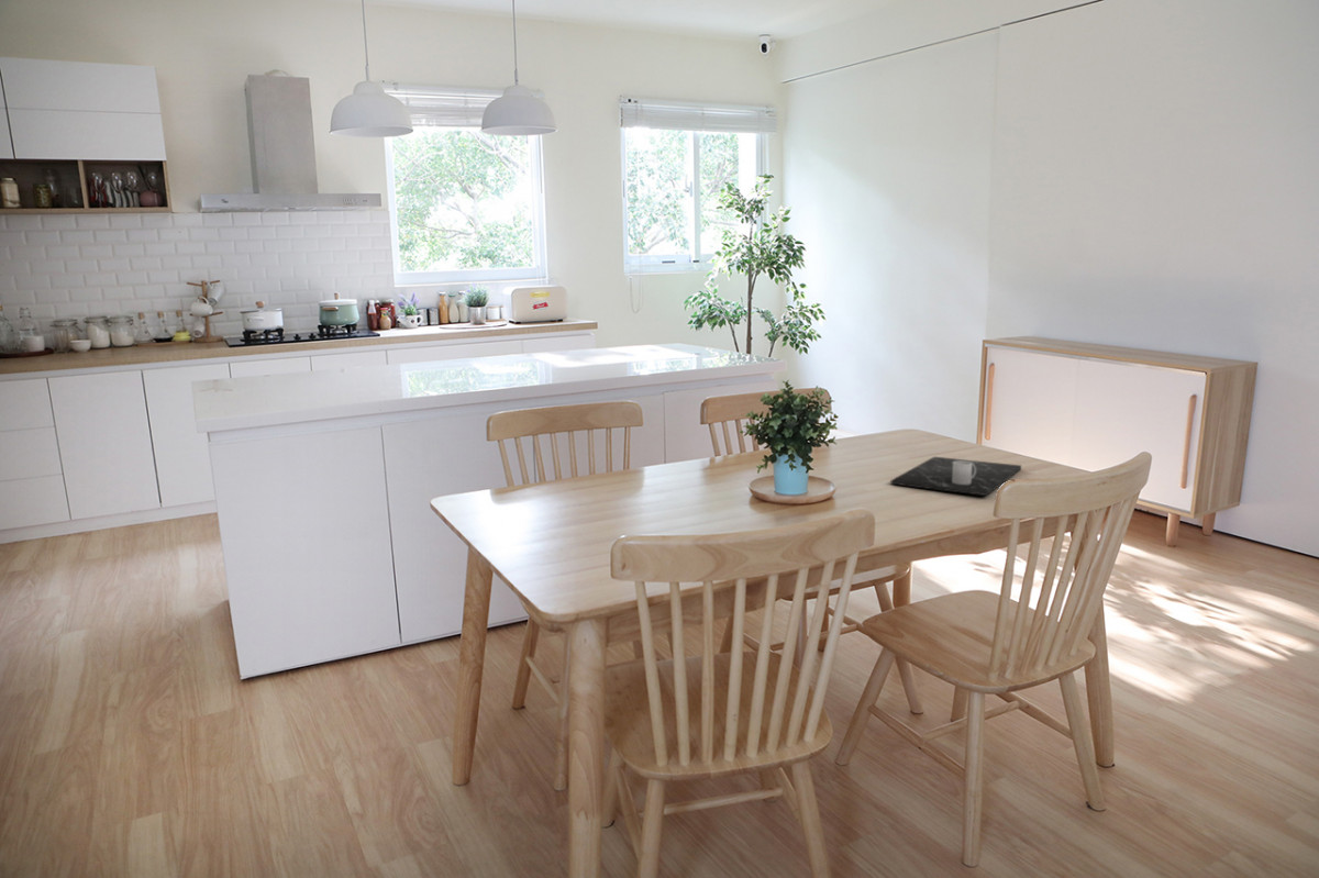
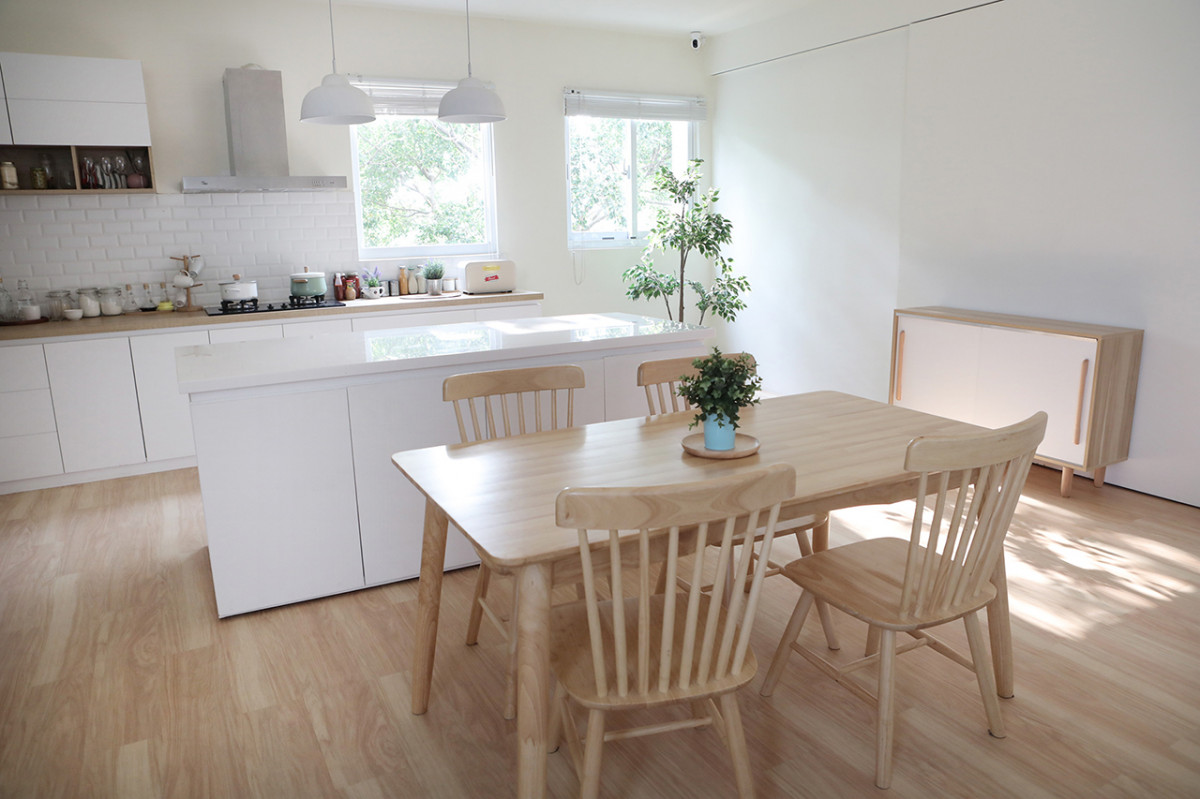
- place mat (957, 465)
